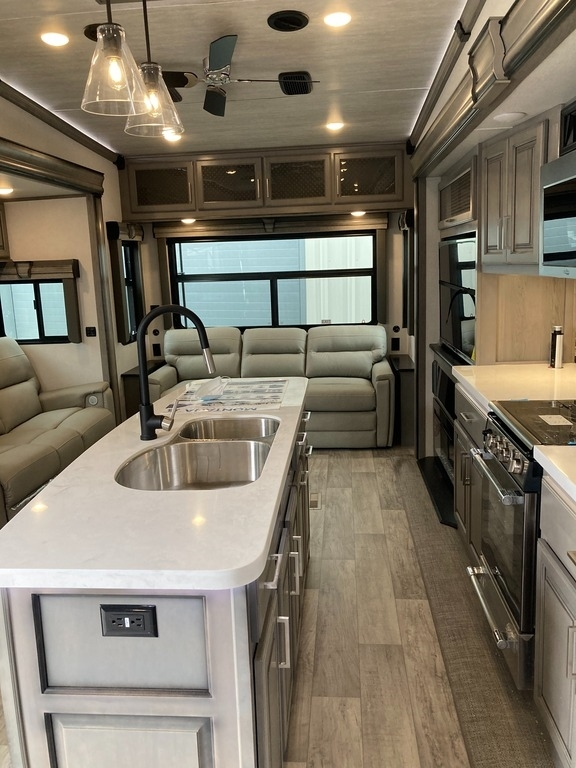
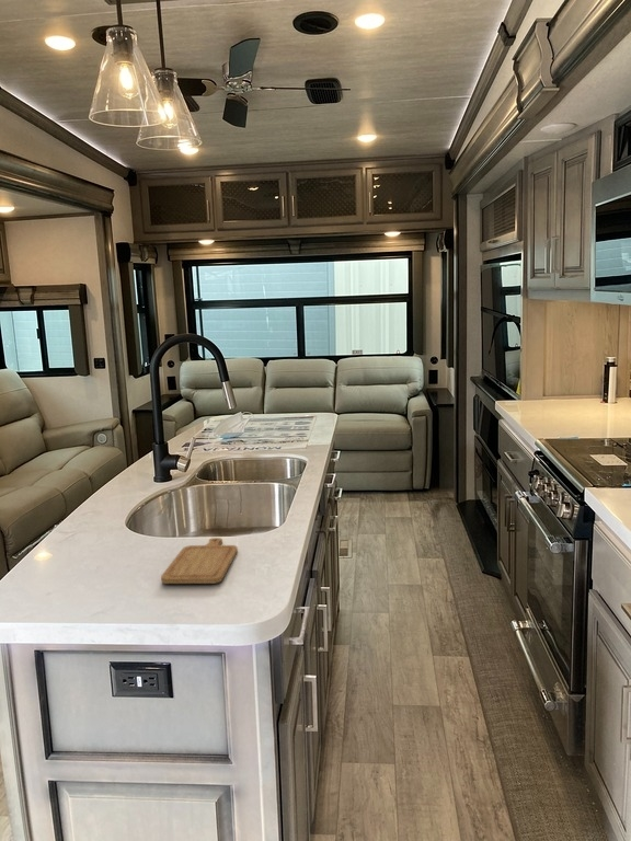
+ chopping board (204, 558)
